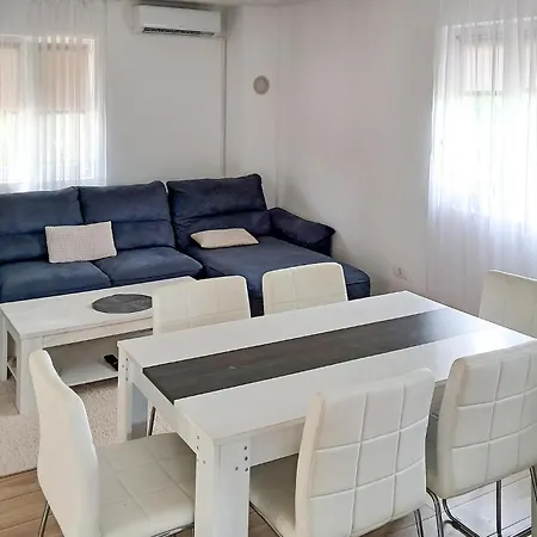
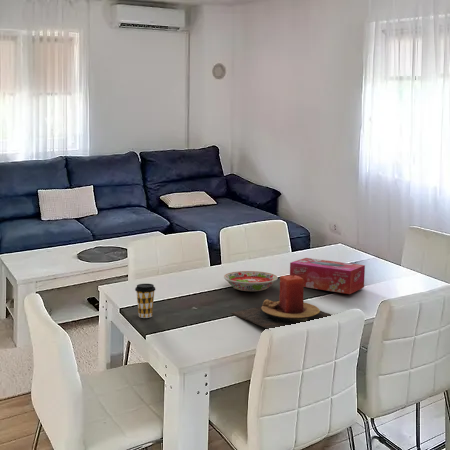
+ tissue box (326, 275)
+ coffee cup (145, 300)
+ bowl (250, 282)
+ candle (286, 296)
